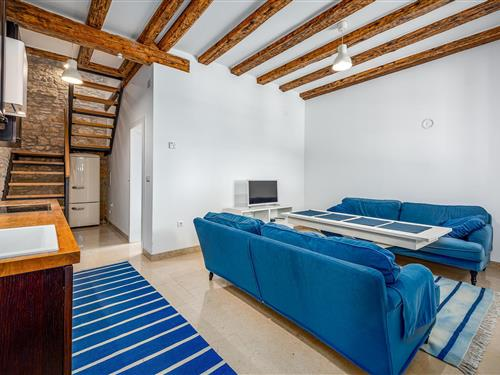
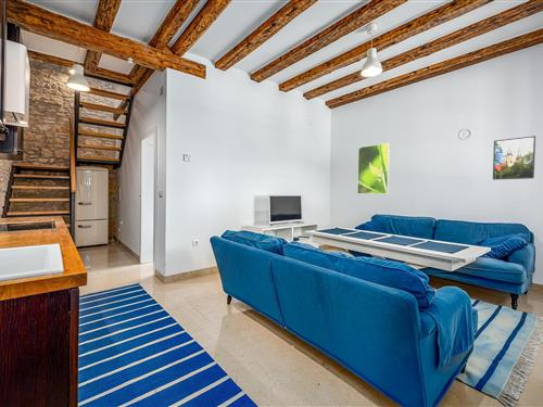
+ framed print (513, 158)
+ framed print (372, 169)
